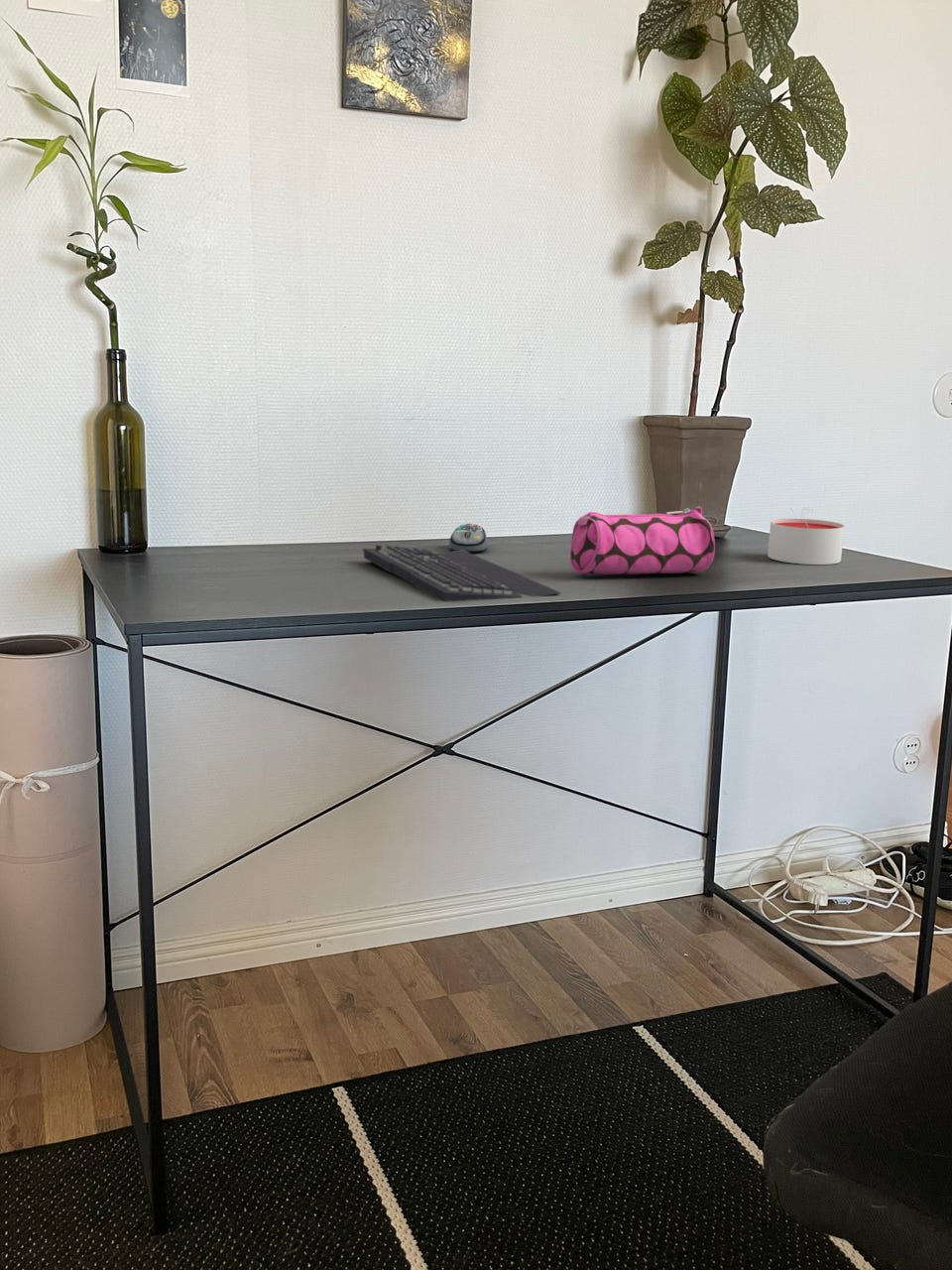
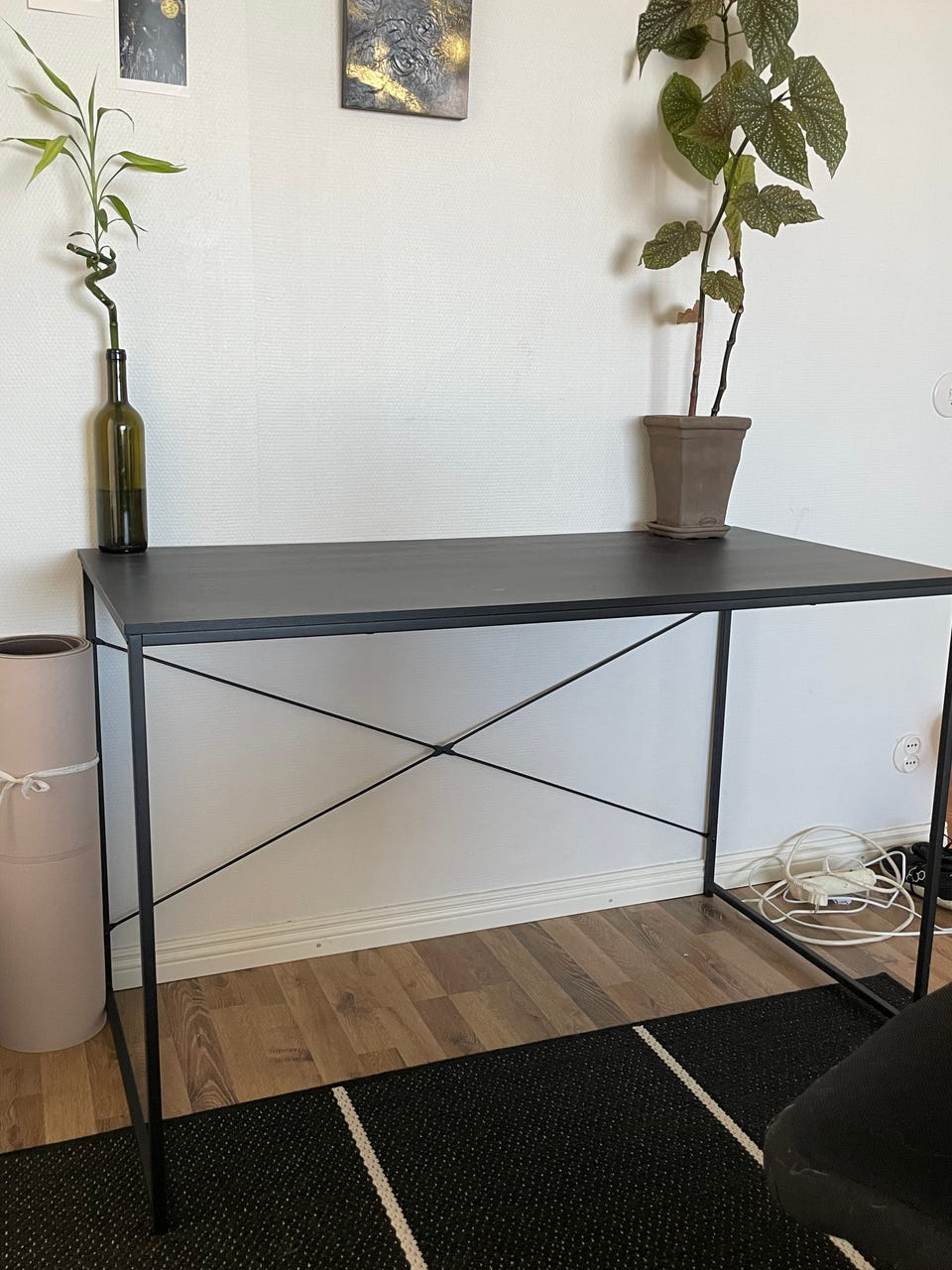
- pencil case (641, 541)
- keyboard (454, 569)
- candle (805, 540)
- computer mouse (468, 537)
